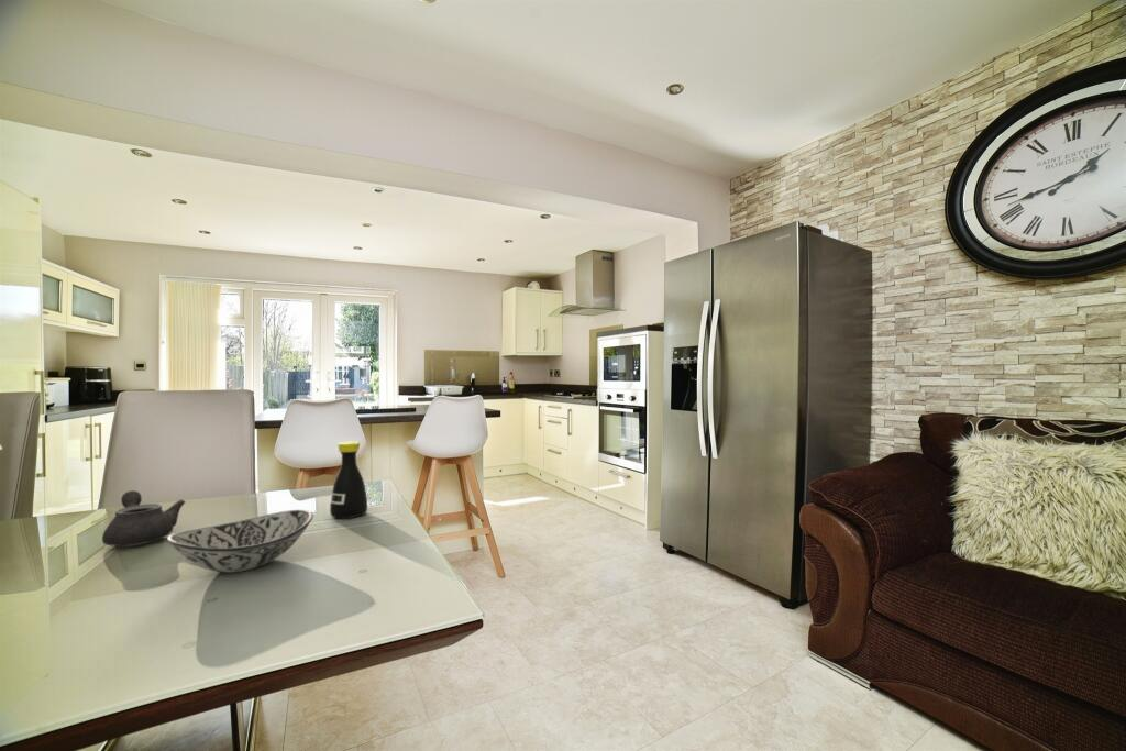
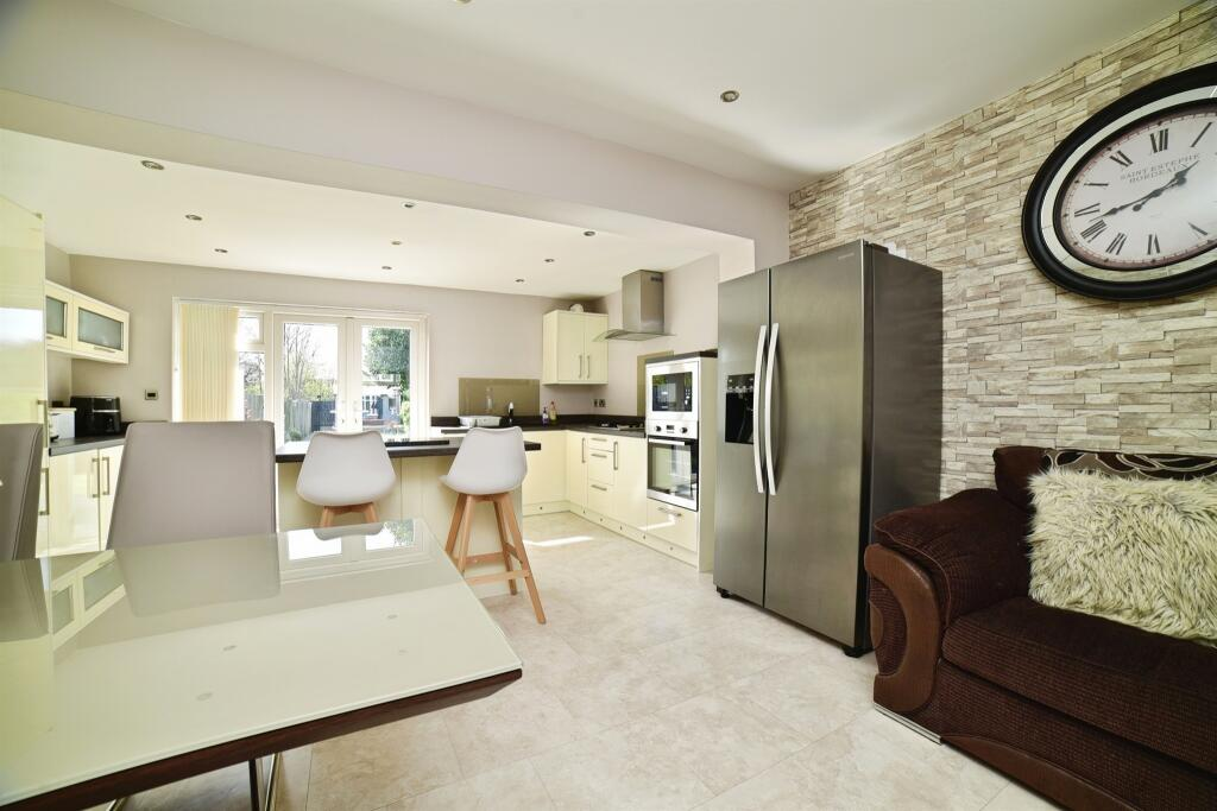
- bottle (349, 477)
- teapot (141, 516)
- decorative bowl (245, 543)
